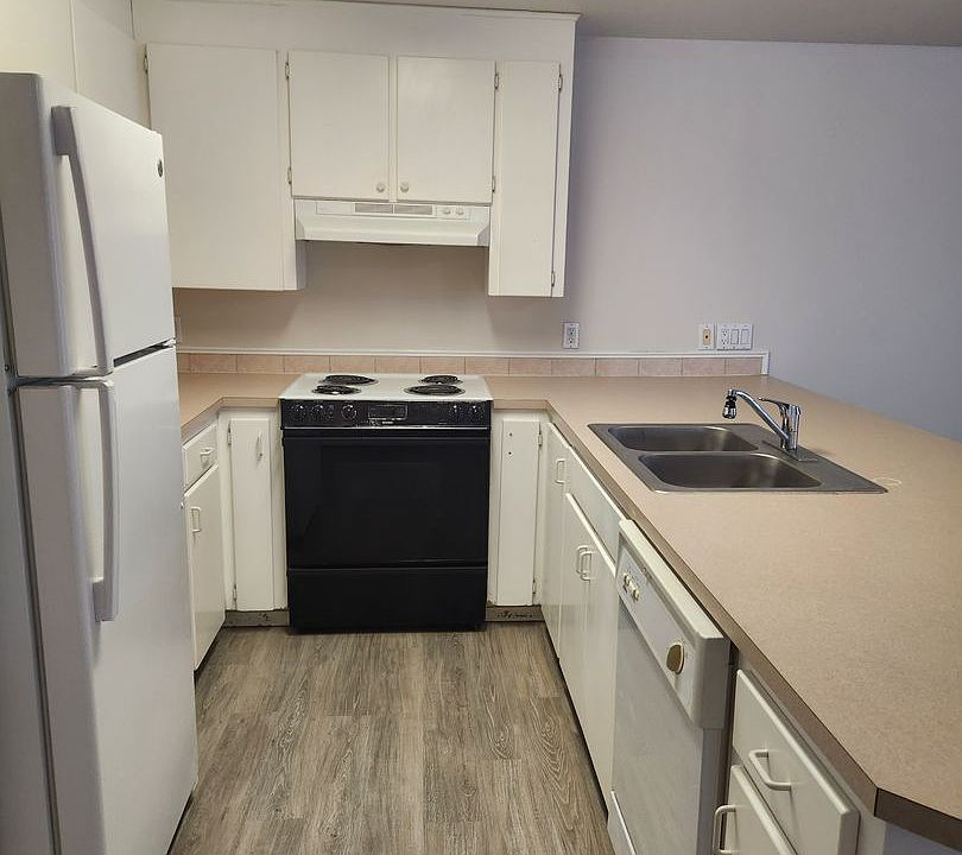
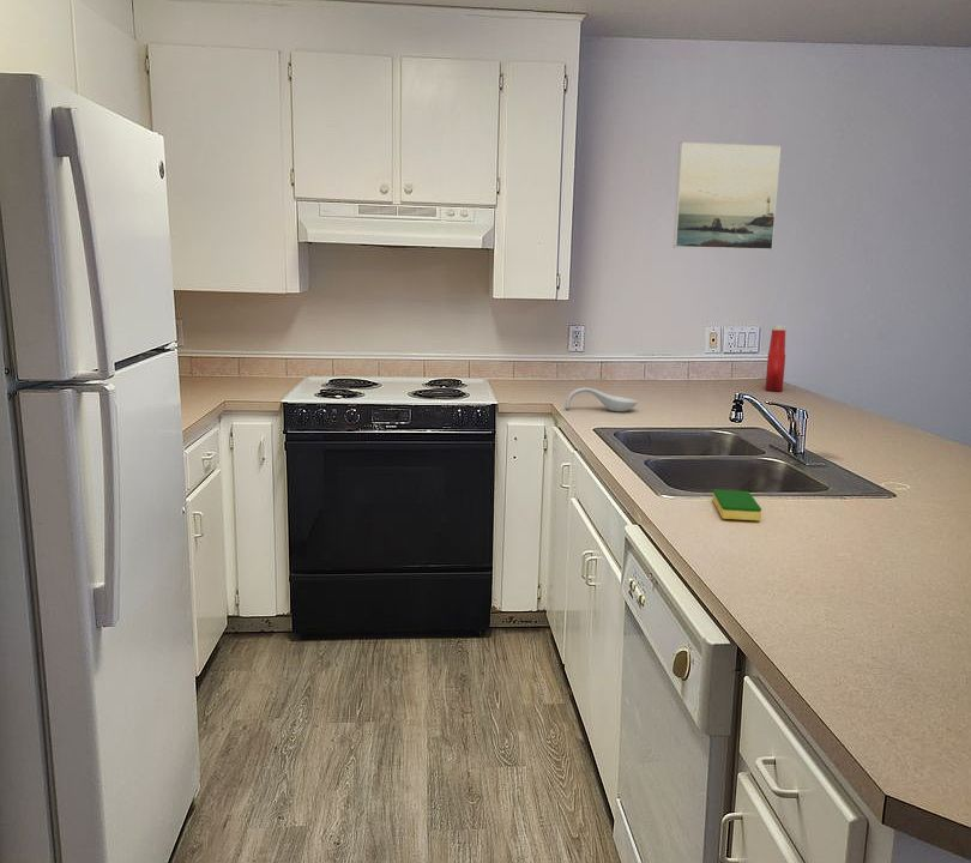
+ spoon rest (601, 399)
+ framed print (726, 197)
+ dish sponge (735, 503)
+ soap bottle (776, 357)
